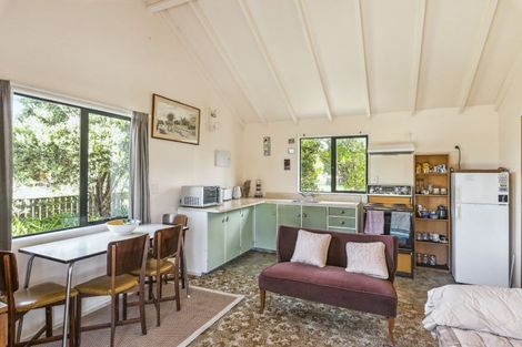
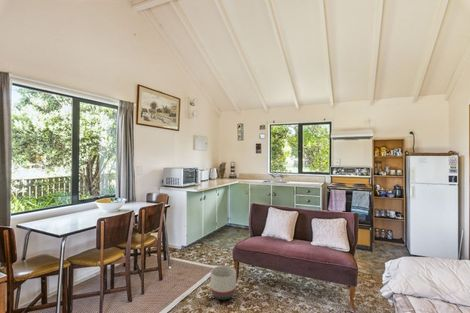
+ planter (223, 284)
